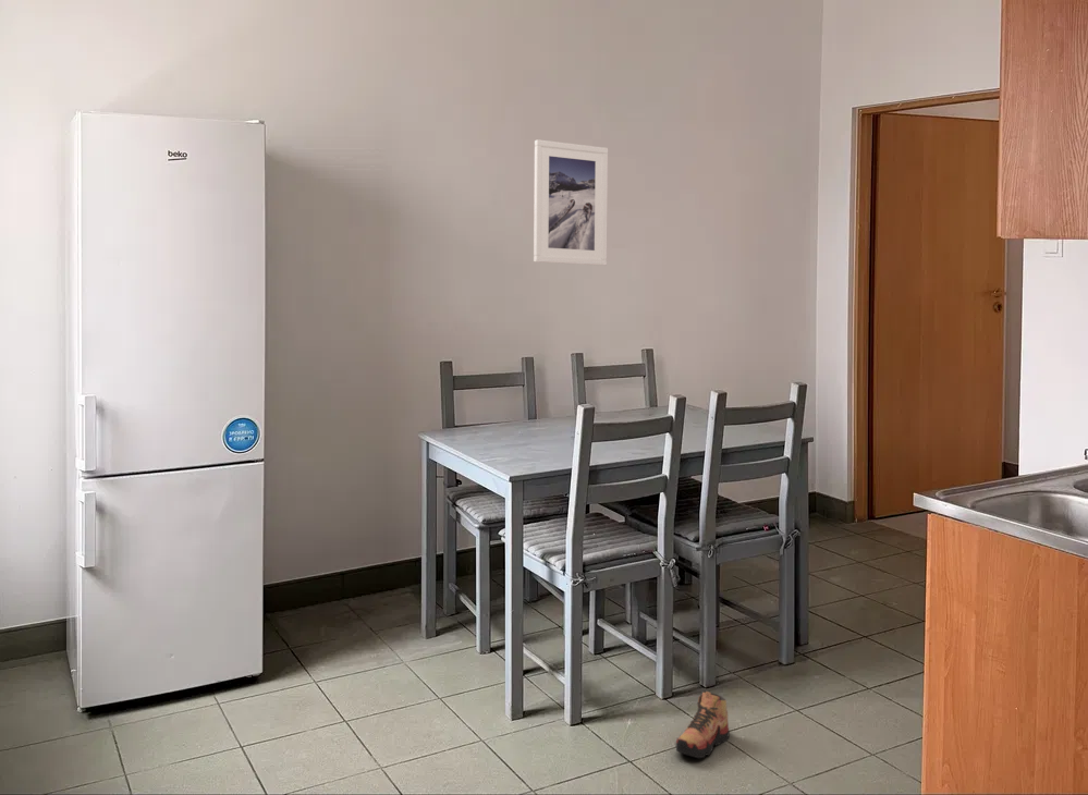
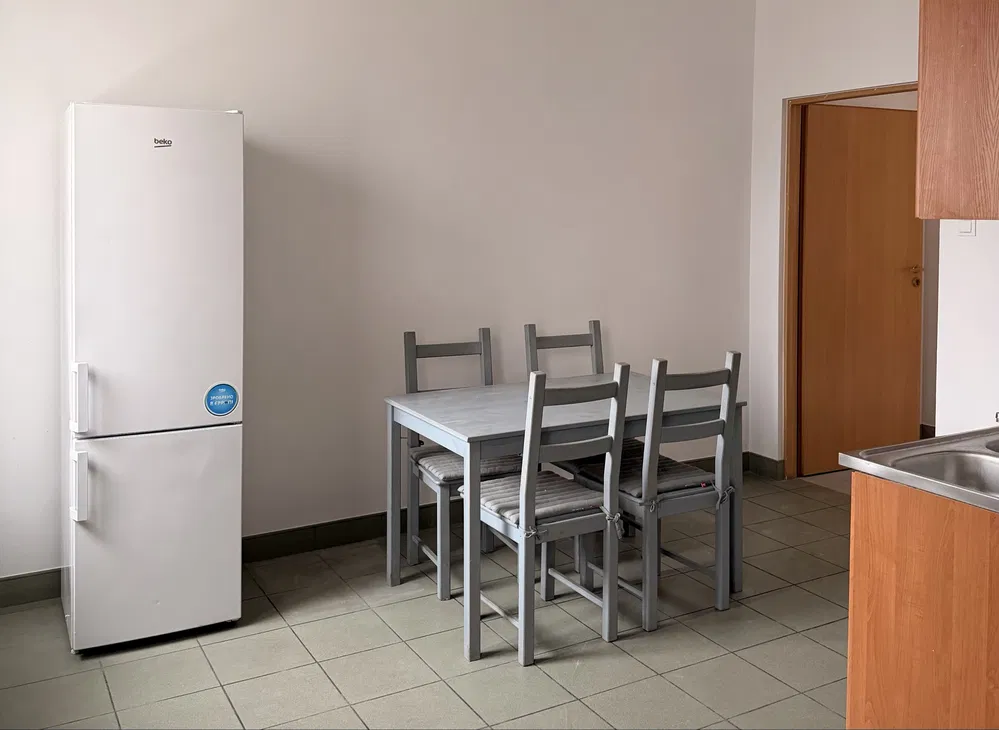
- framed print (571, 204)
- shoe (702, 720)
